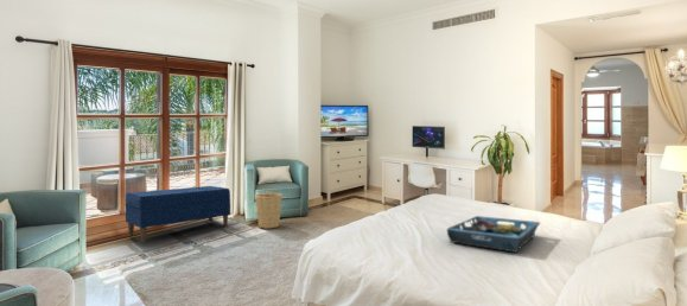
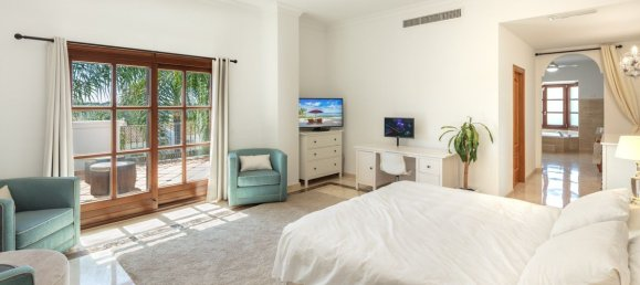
- bench (180, 210)
- basket (268, 206)
- serving tray (495, 230)
